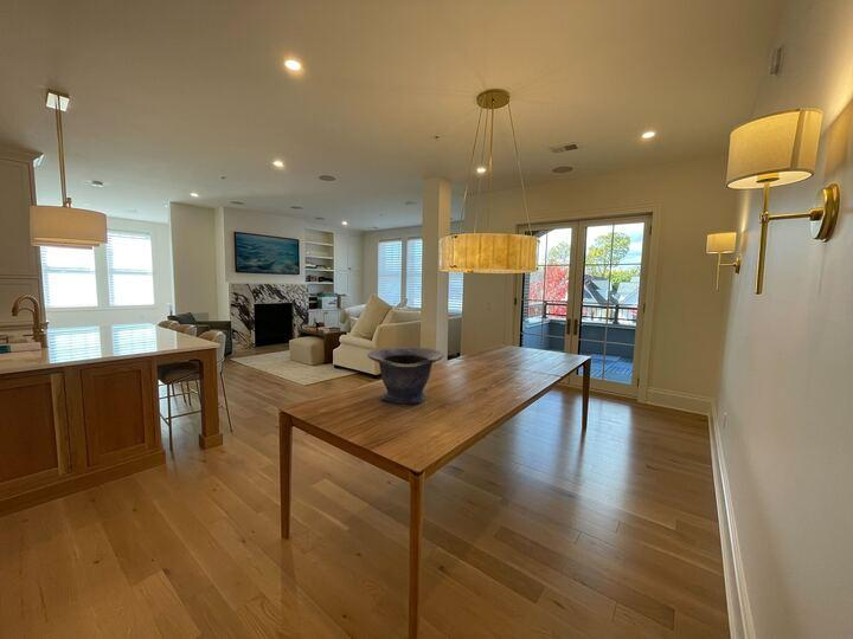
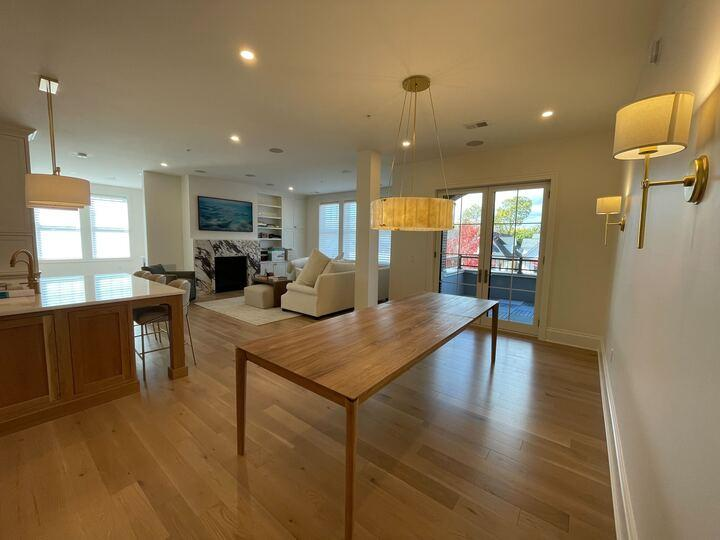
- decorative bowl (405, 374)
